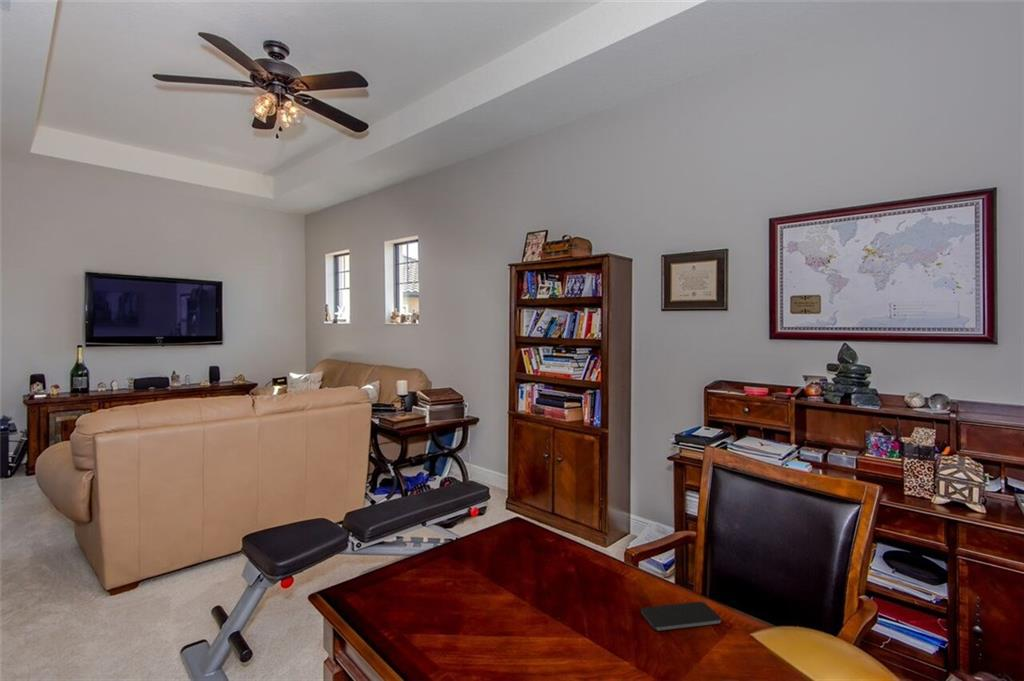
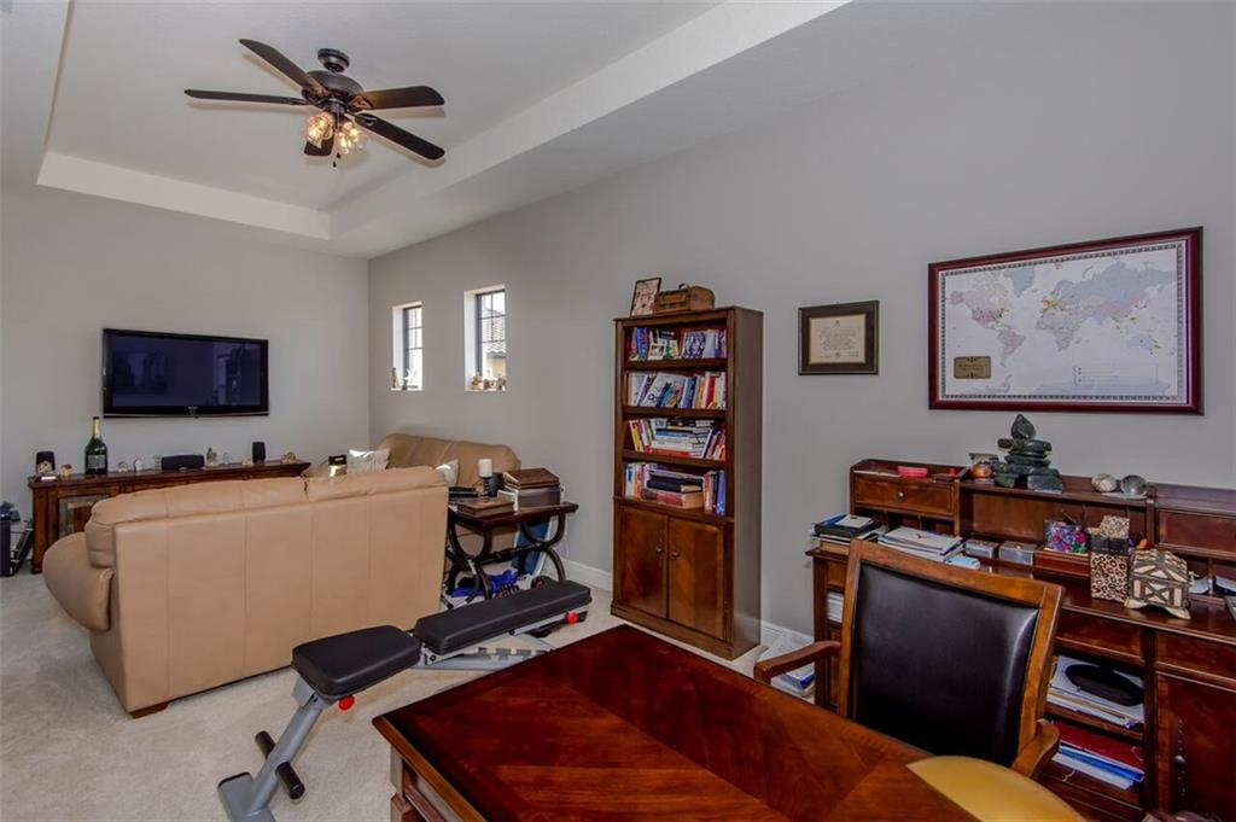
- smartphone (680, 615)
